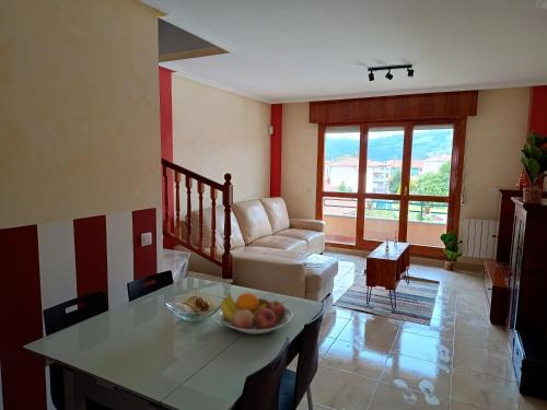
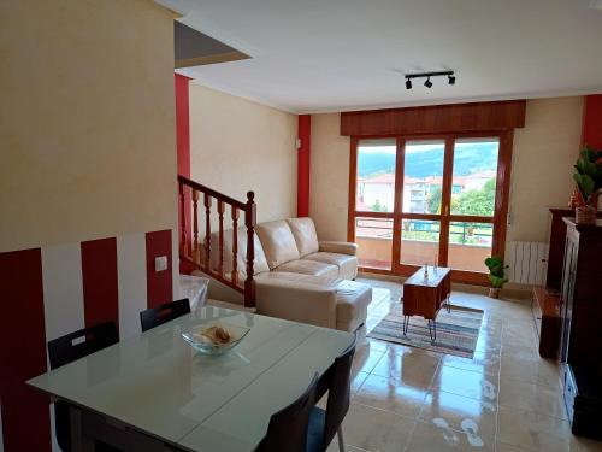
- fruit bowl (255, 311)
